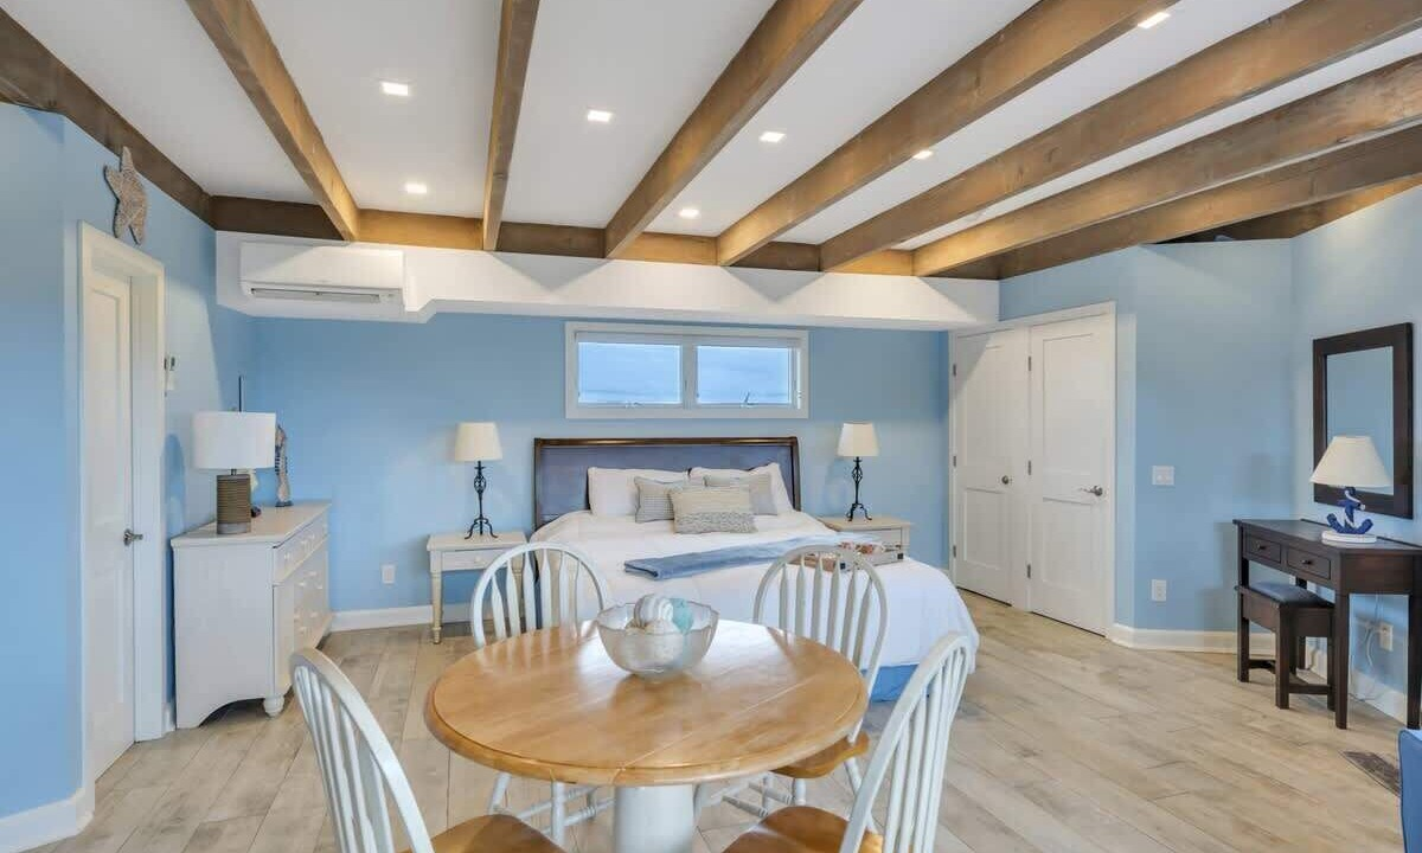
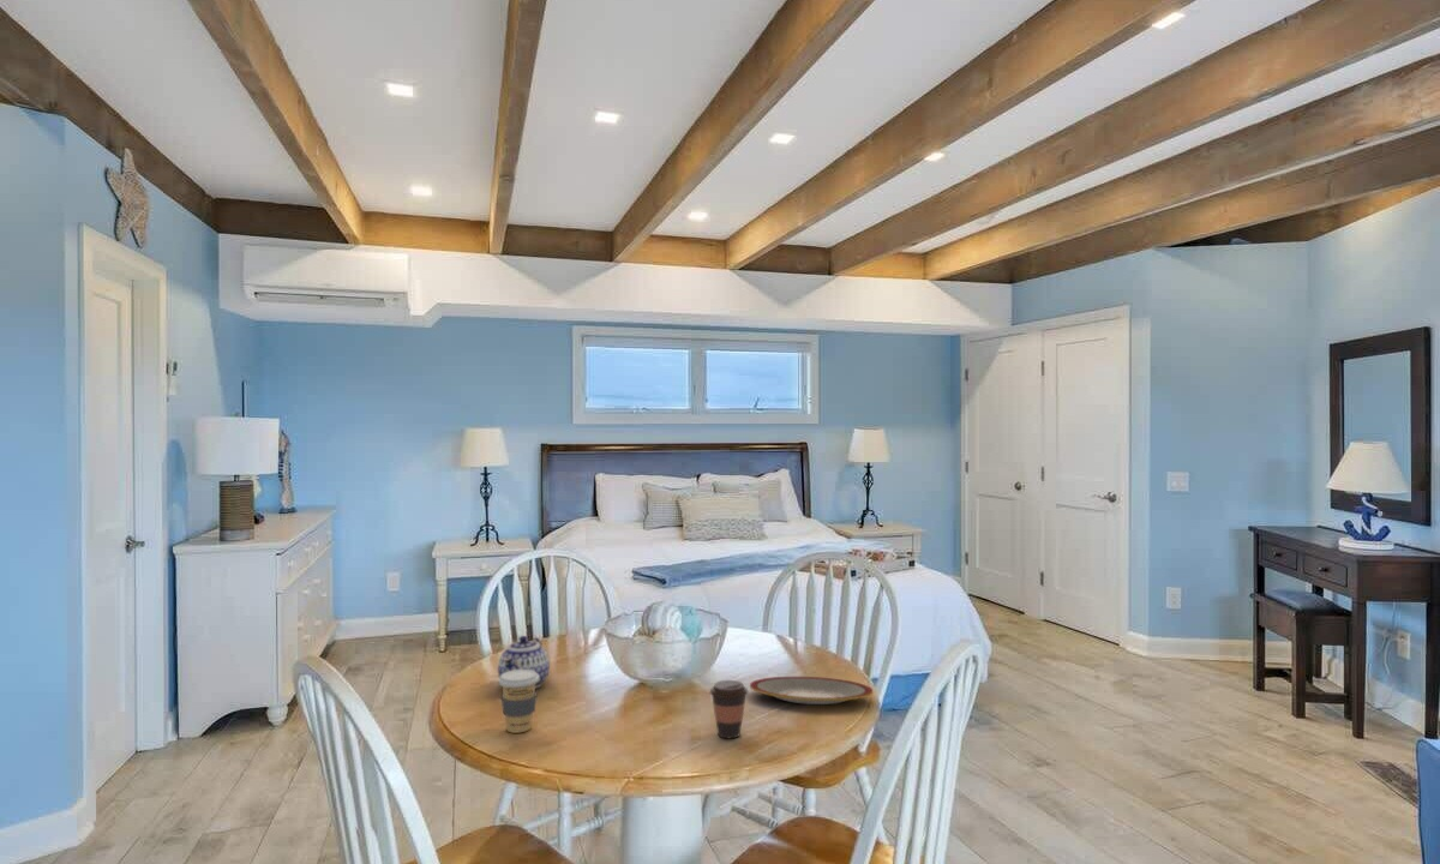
+ teapot (523, 660)
+ coffee cup (728, 709)
+ plate (810, 692)
+ coffee cup (518, 701)
